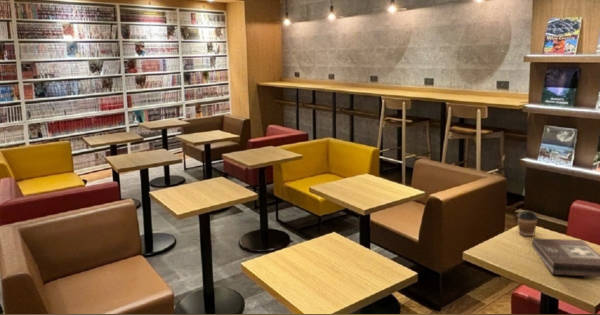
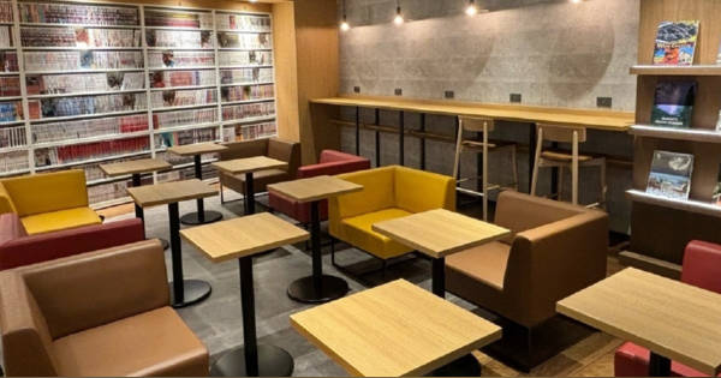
- coffee cup (527, 222)
- first aid kit (568, 256)
